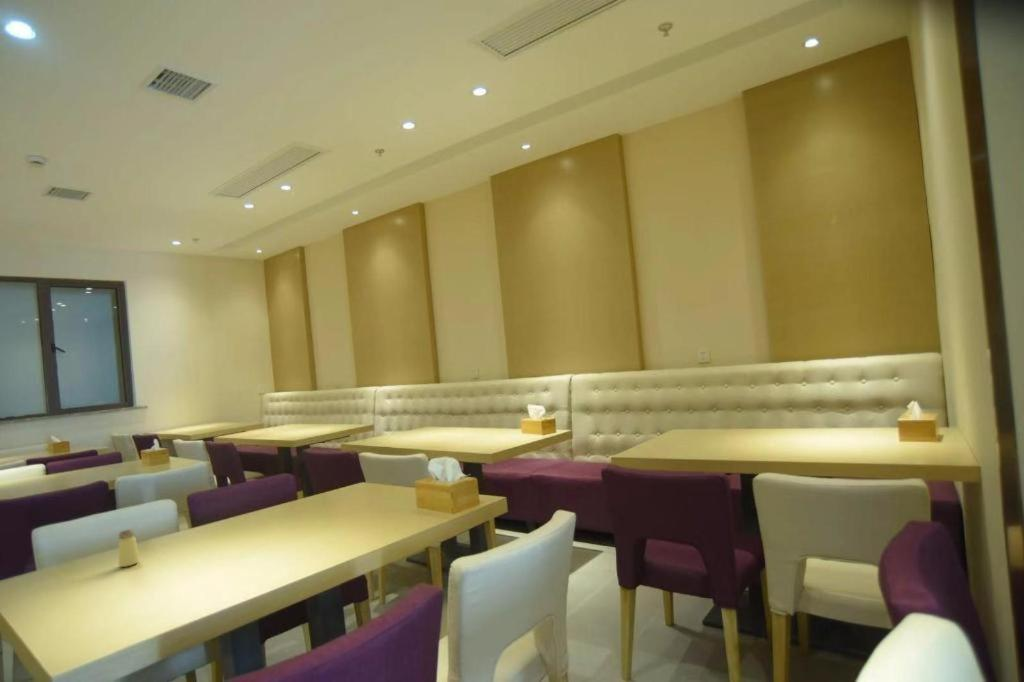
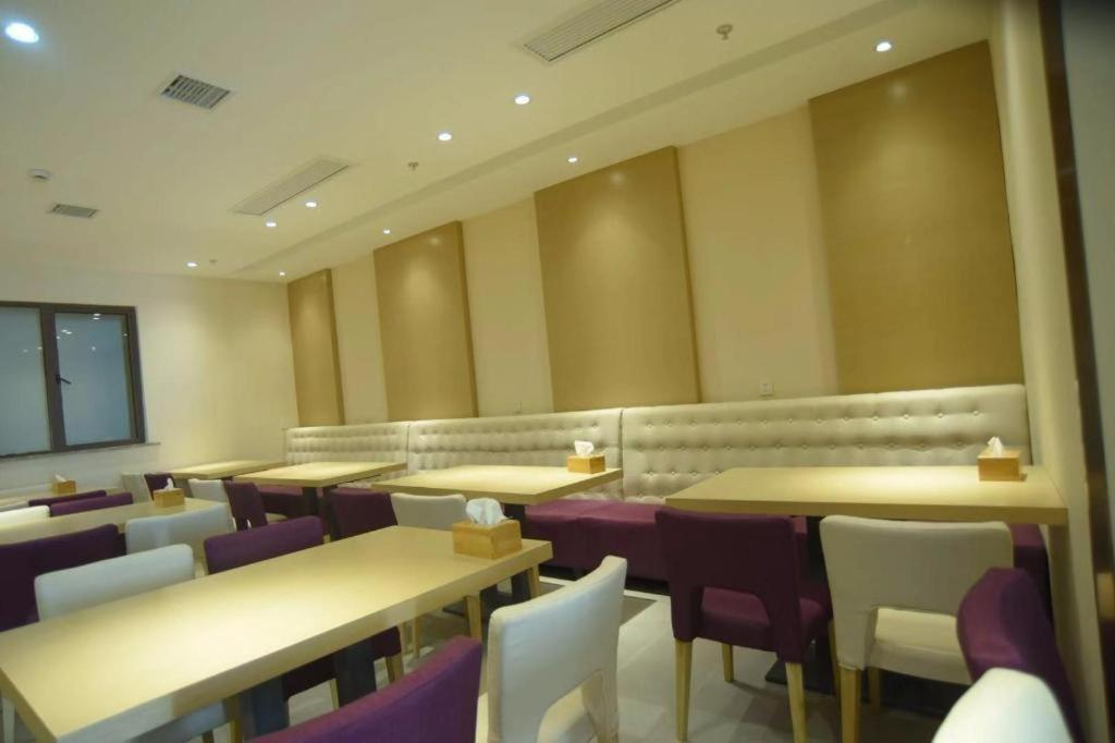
- saltshaker (127, 547)
